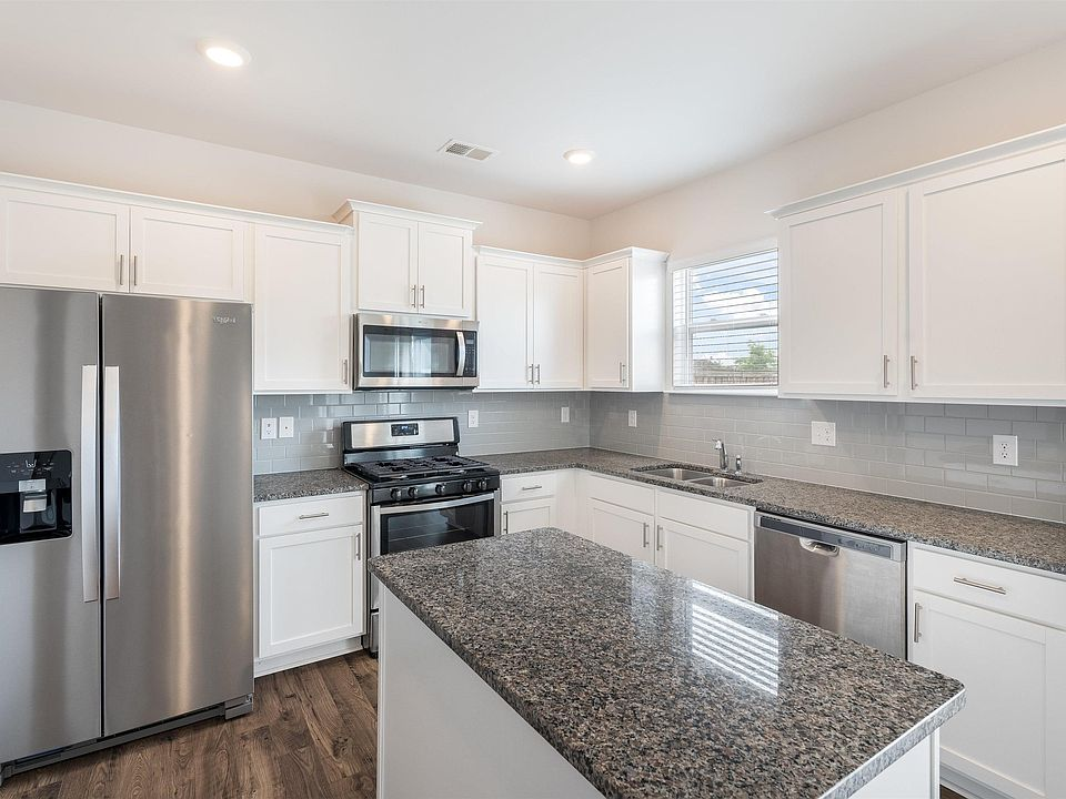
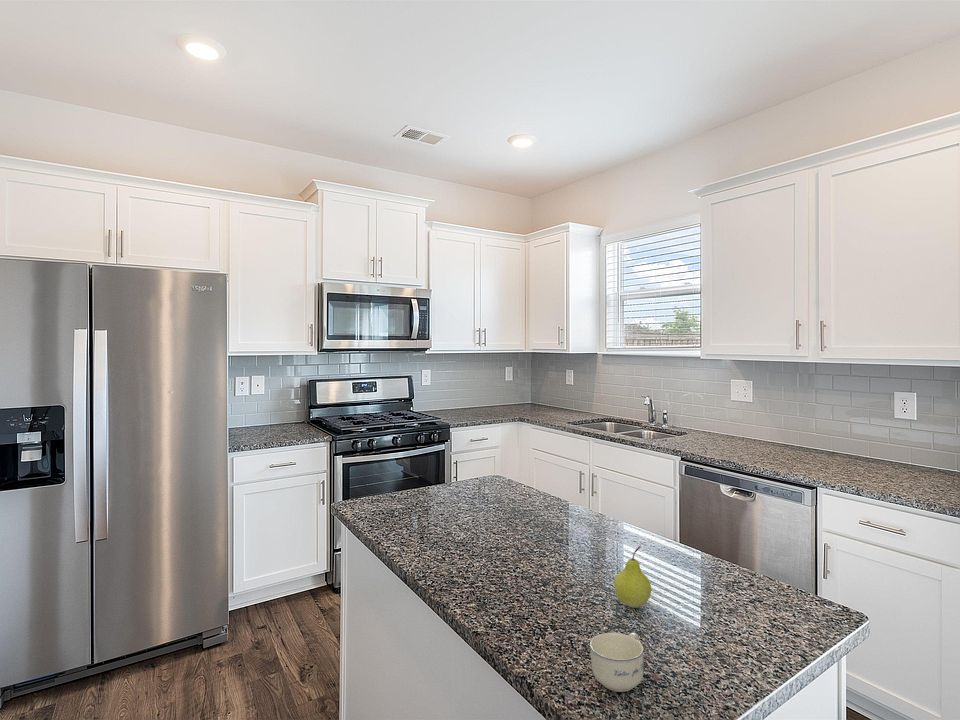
+ fruit (632, 574)
+ cup (621, 660)
